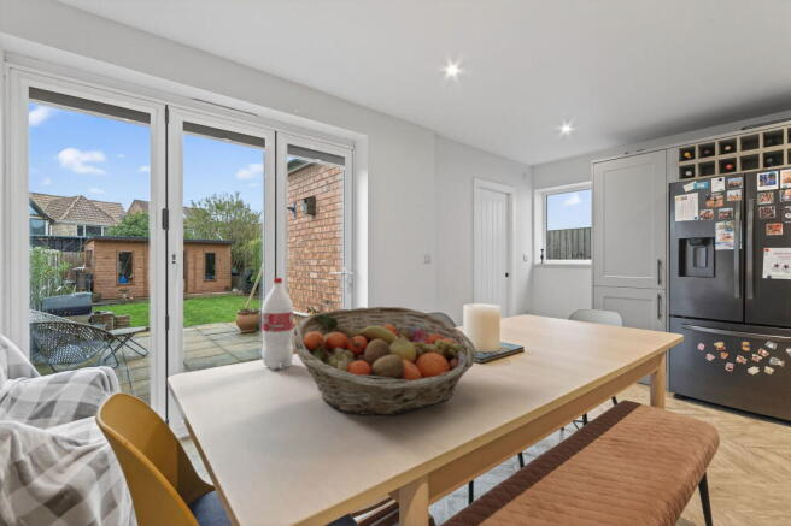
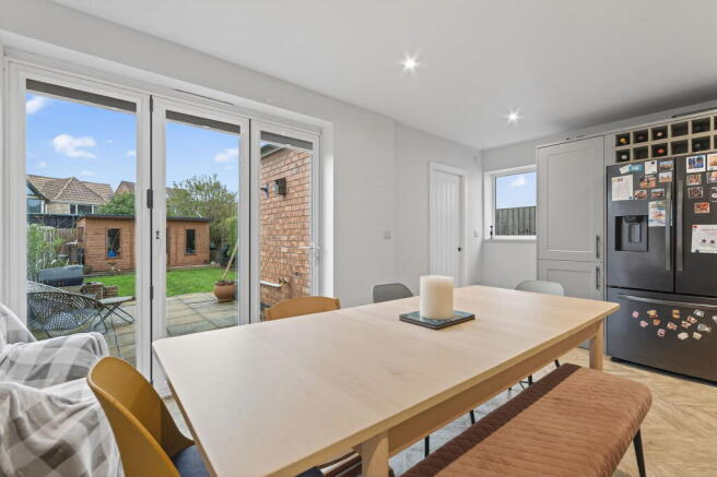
- bottle (277, 321)
- fruit basket (386, 353)
